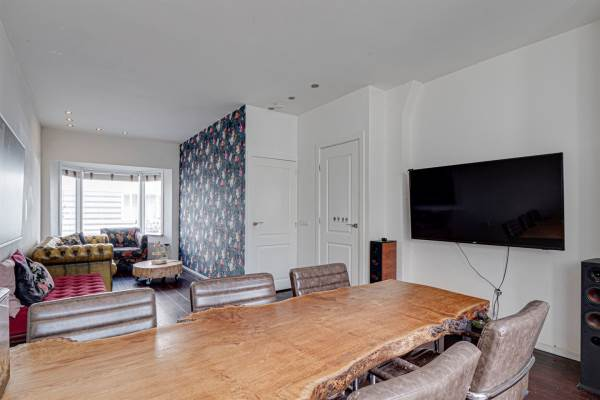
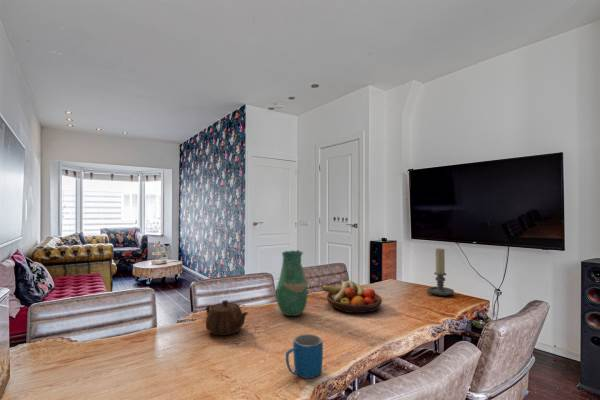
+ teapot (226, 316)
+ fruit bowl (353, 294)
+ candle holder (438, 270)
+ vase (291, 281)
+ mug (303, 357)
